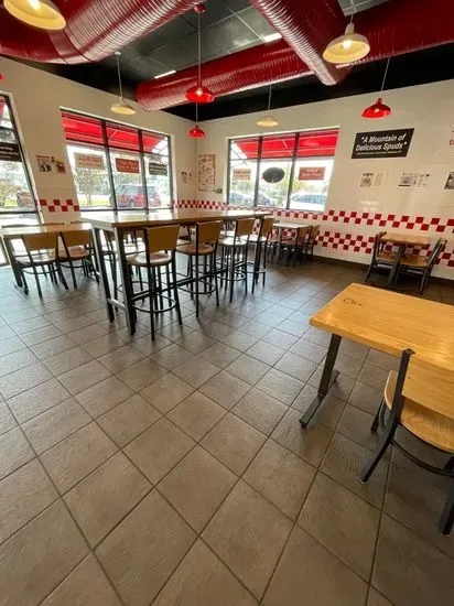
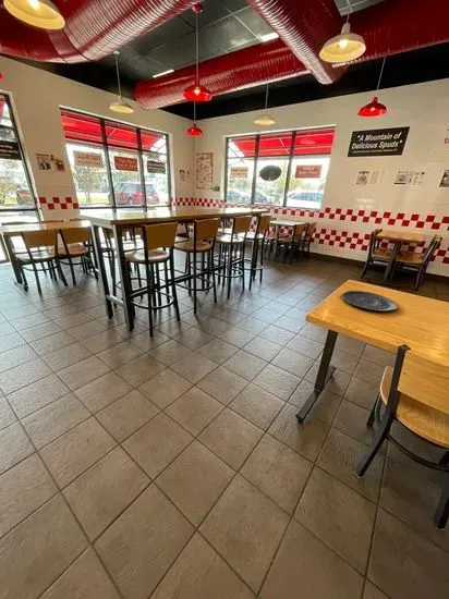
+ plate (367, 301)
